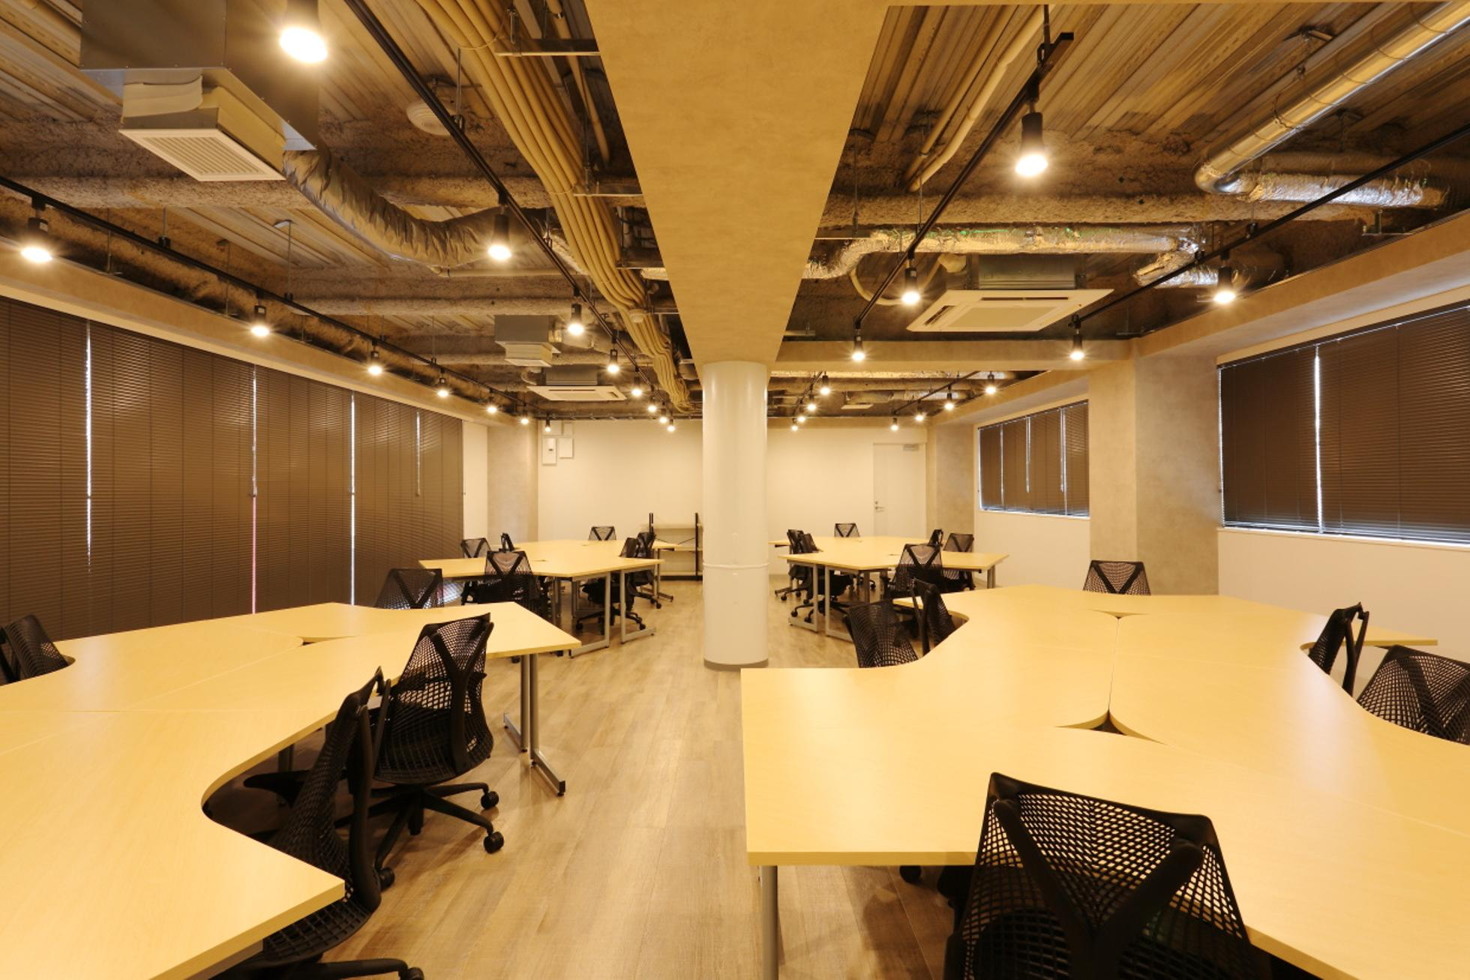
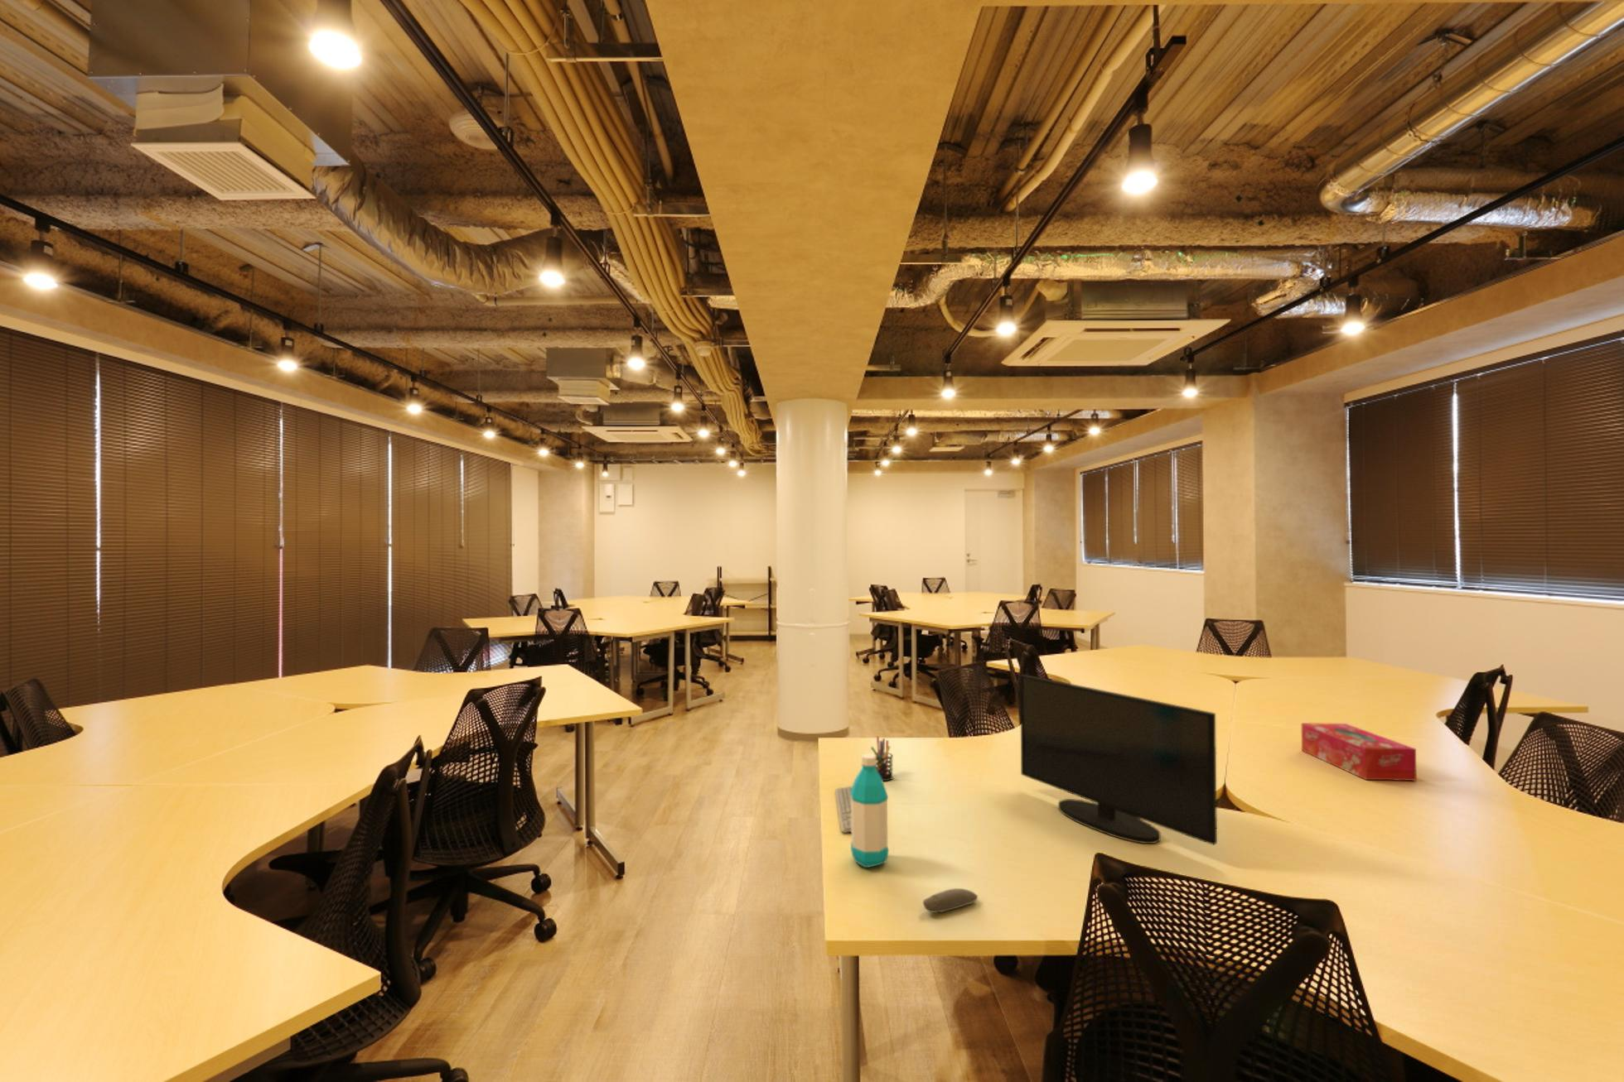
+ water bottle (869, 808)
+ pen holder (881, 757)
+ keyboard (851, 807)
+ tissue box (1355, 749)
+ monitor (1106, 757)
+ computer mouse (951, 898)
